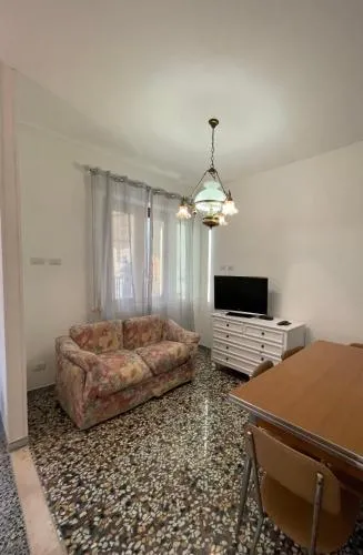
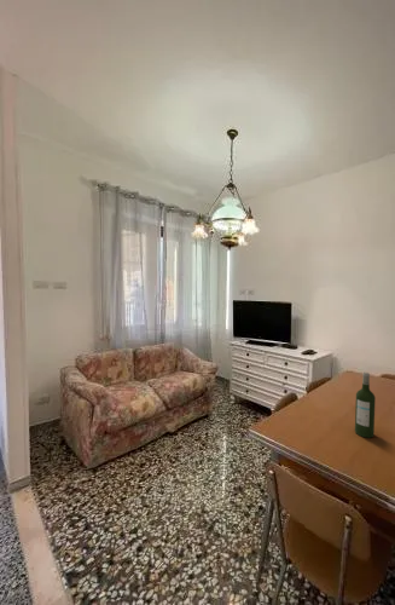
+ wine bottle (365, 403)
